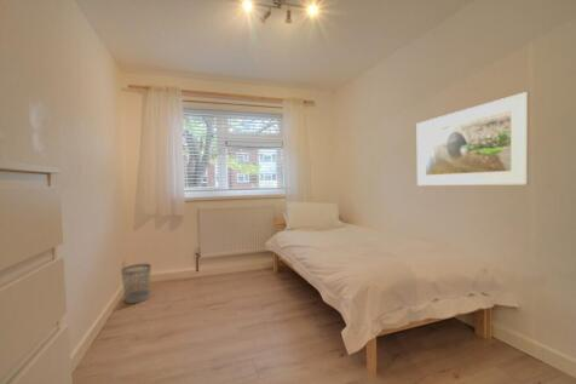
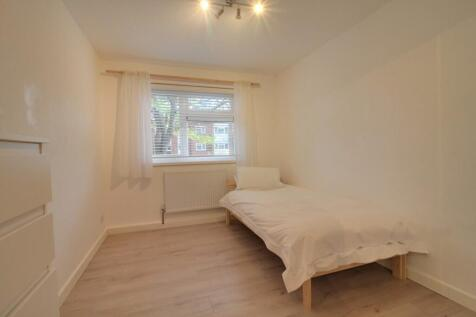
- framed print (461, 148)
- wastebasket (137, 282)
